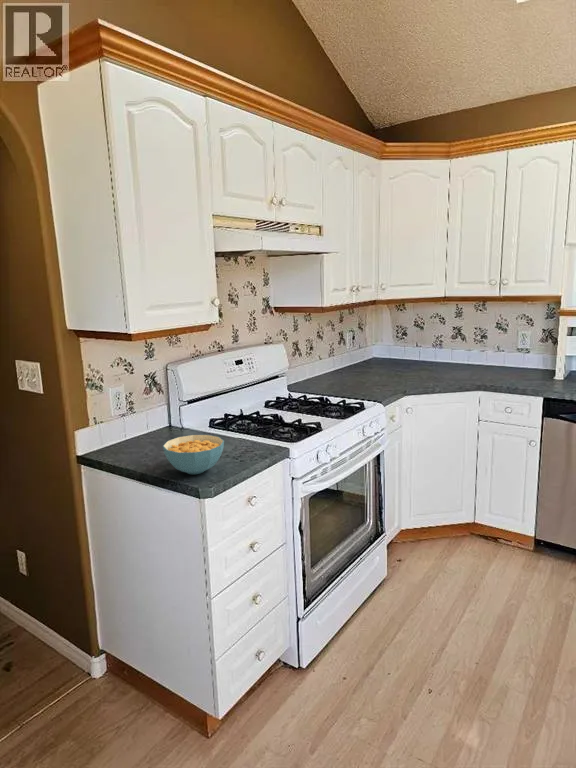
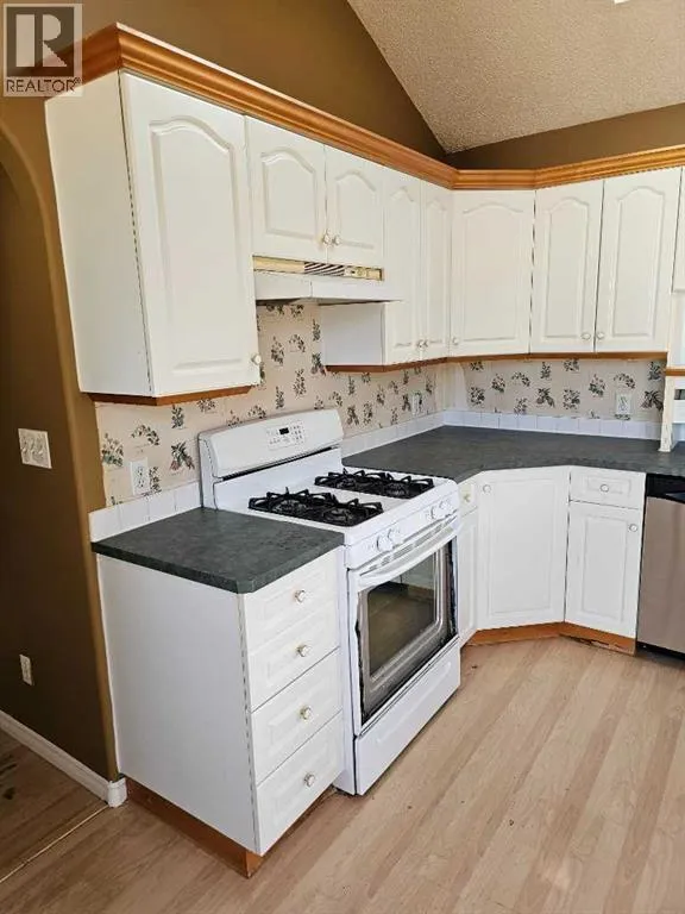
- cereal bowl (194, 457)
